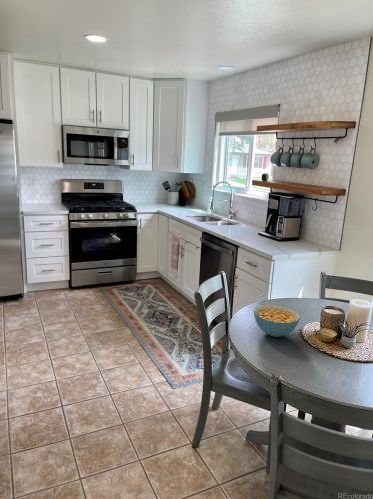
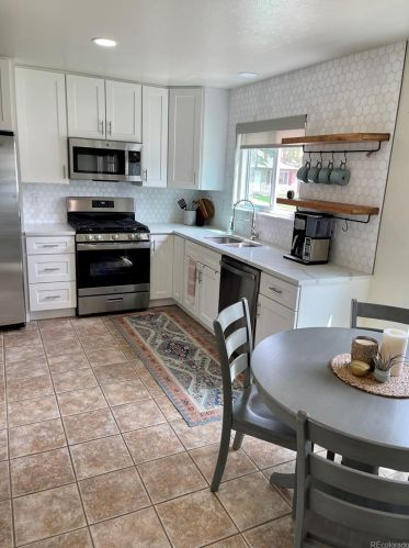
- cereal bowl (275, 323)
